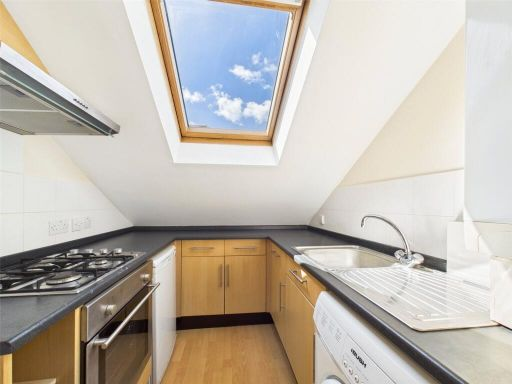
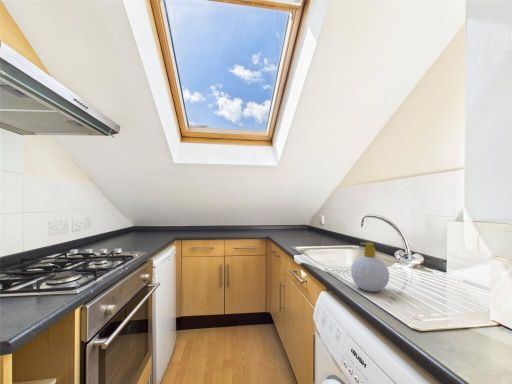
+ soap bottle (369, 265)
